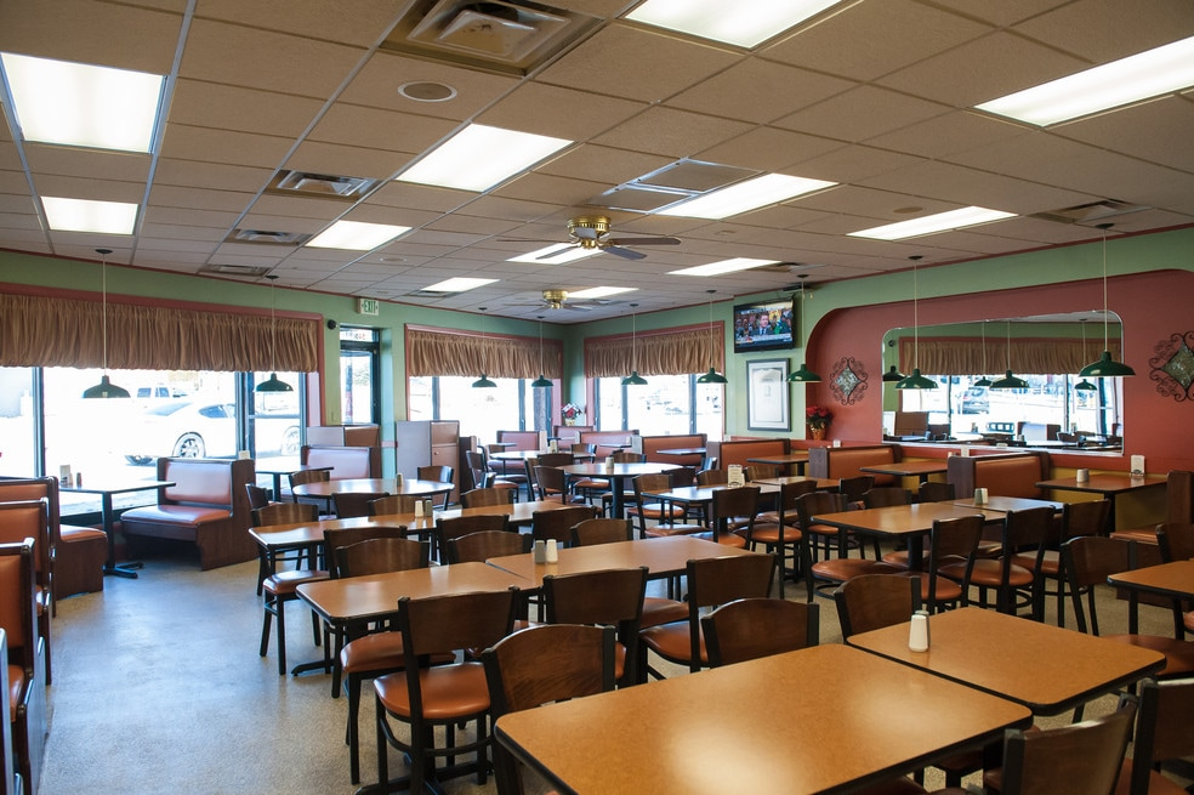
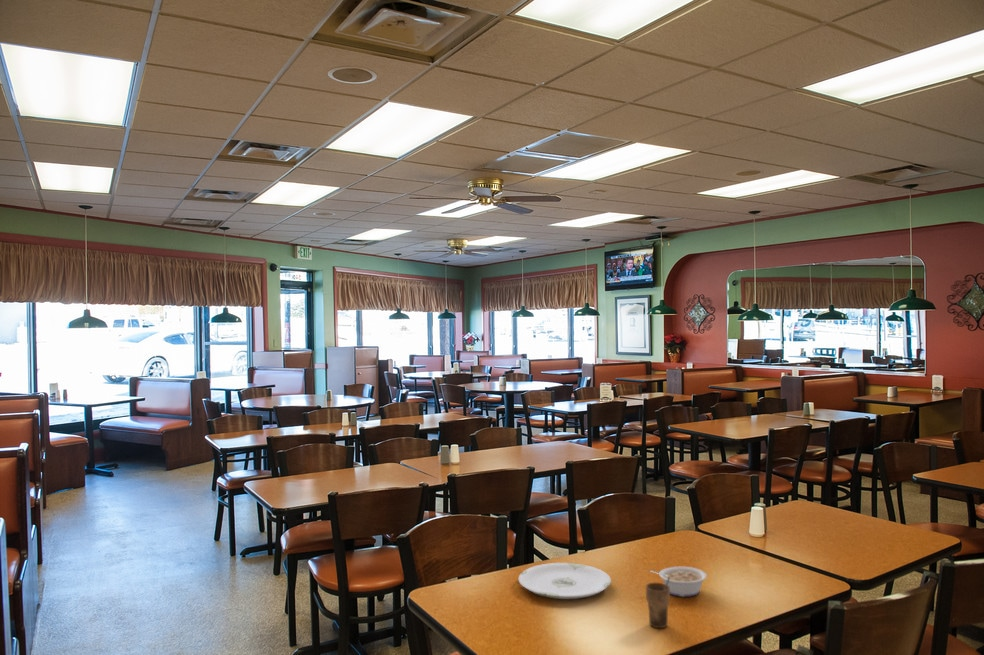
+ legume (681, 581)
+ plate (564, 582)
+ cup (658, 600)
